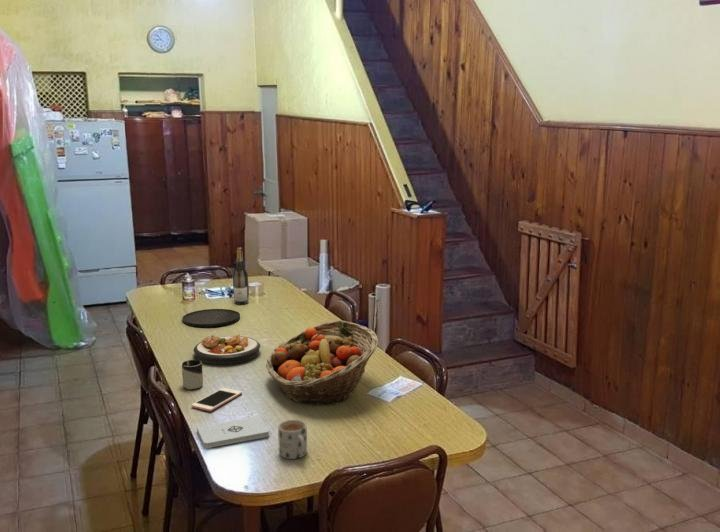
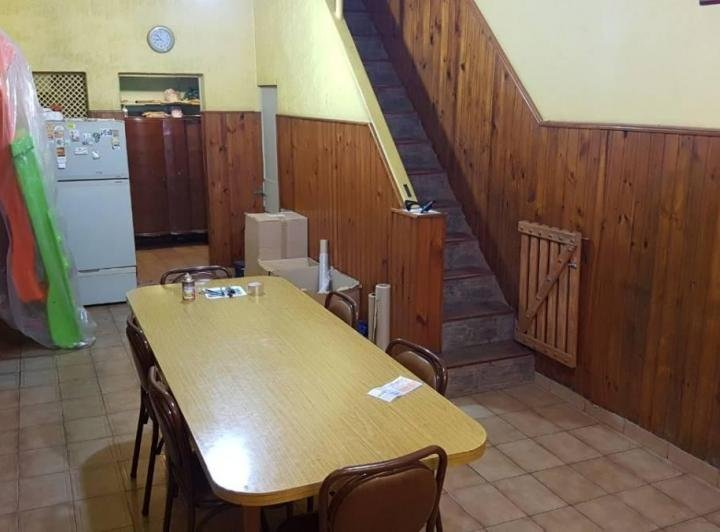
- fruit basket (322, 360)
- cup (191, 373)
- wine bottle (240, 275)
- notepad (233, 431)
- plate (227, 346)
- mug (295, 441)
- plate (211, 317)
- cell phone (217, 399)
